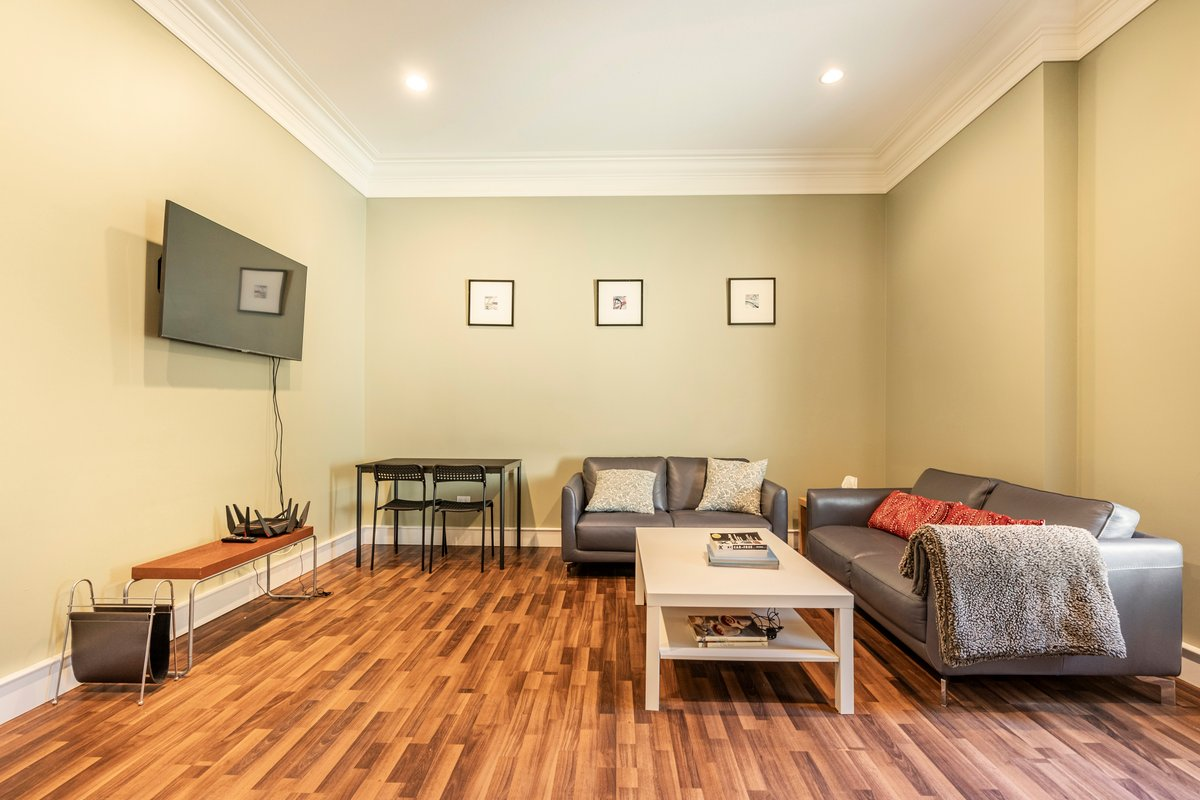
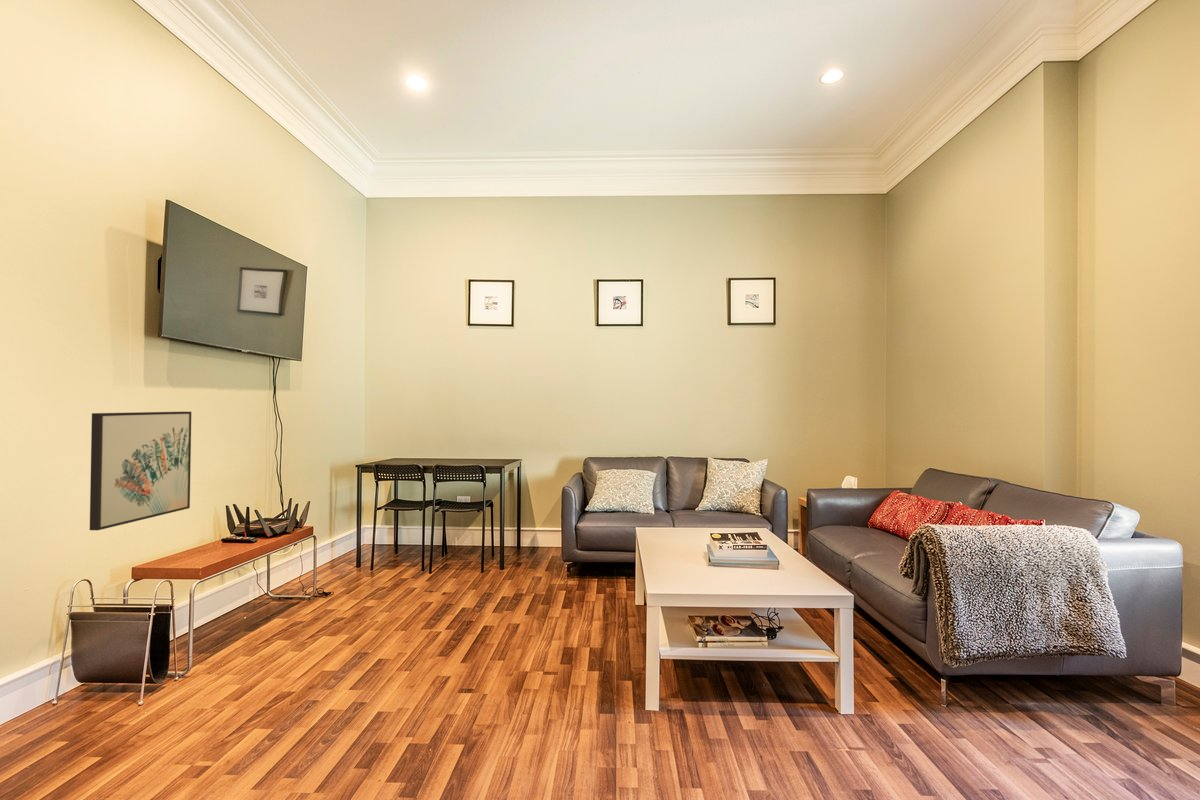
+ wall art (145, 465)
